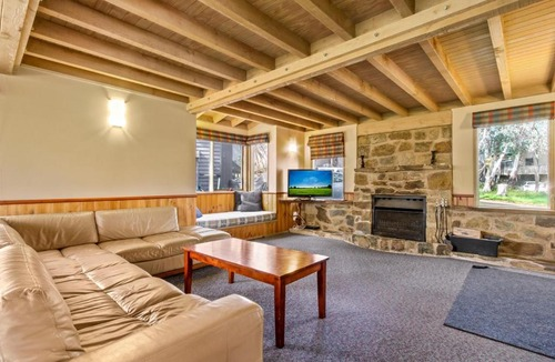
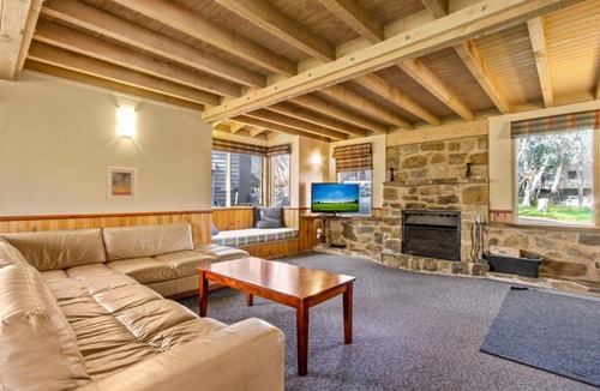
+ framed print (121, 184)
